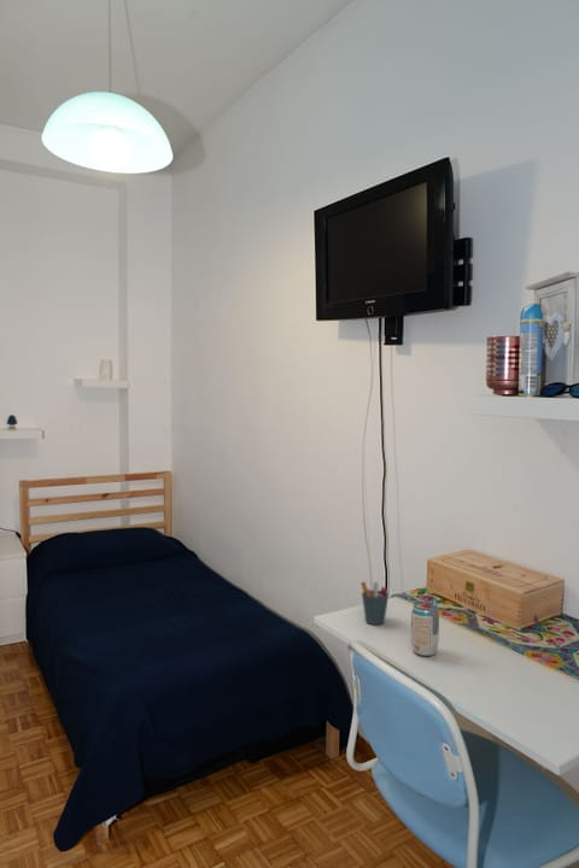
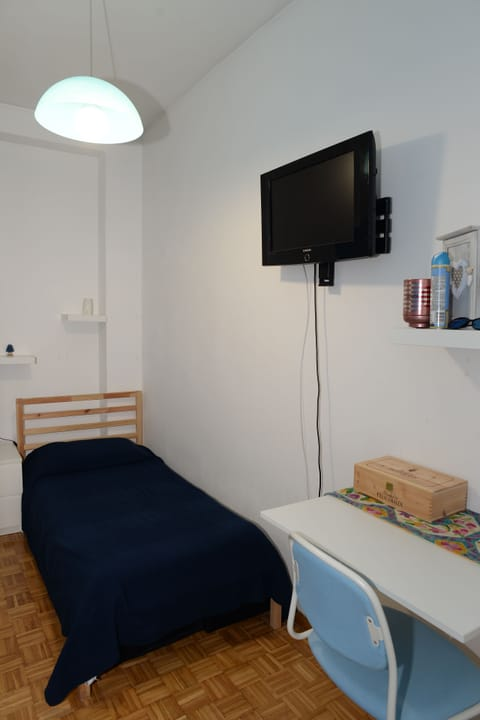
- beverage can (425, 623)
- pen holder (374, 599)
